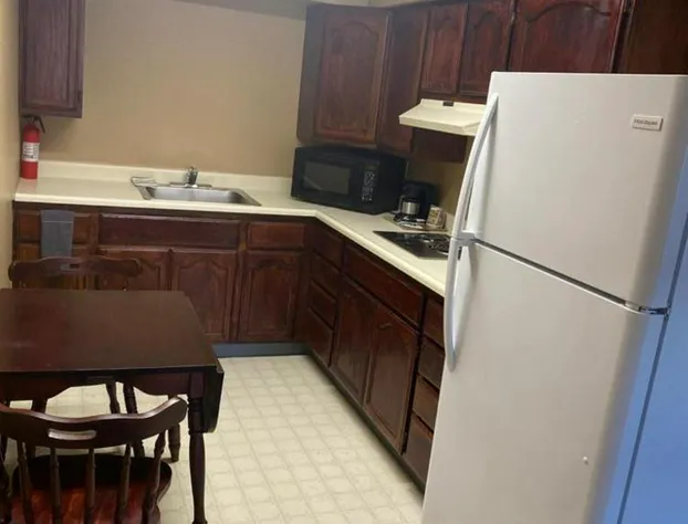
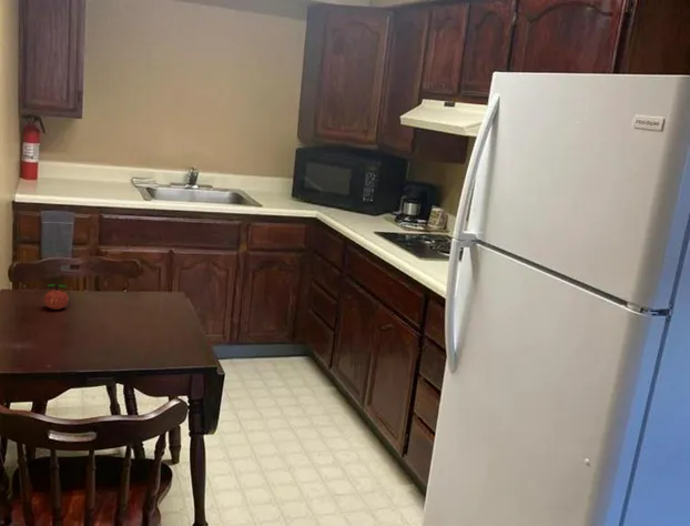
+ apple (55, 295)
